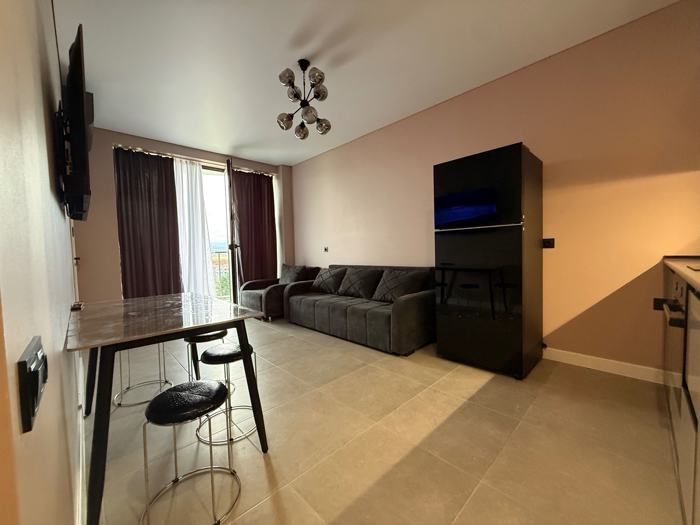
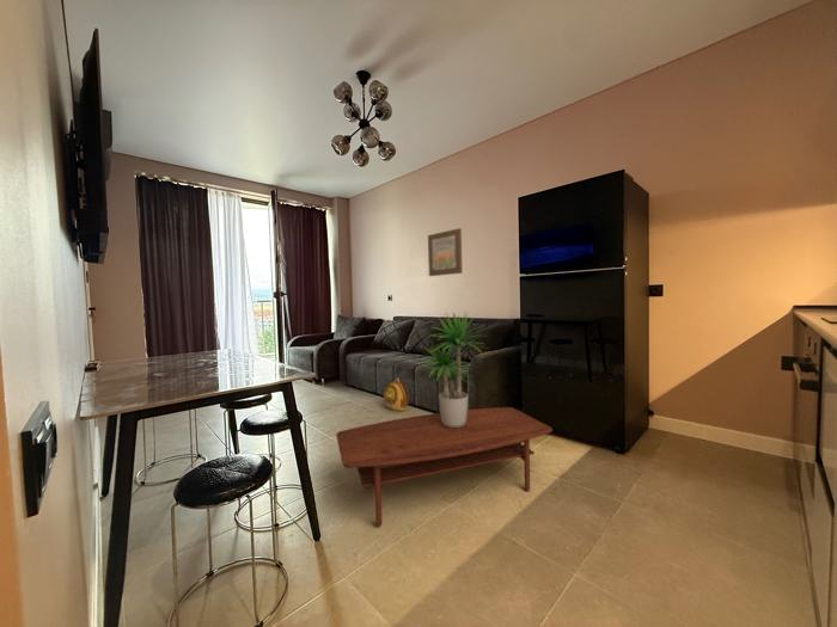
+ backpack (396, 393)
+ potted plant (452, 368)
+ coffee table (444, 459)
+ wall art (444, 253)
